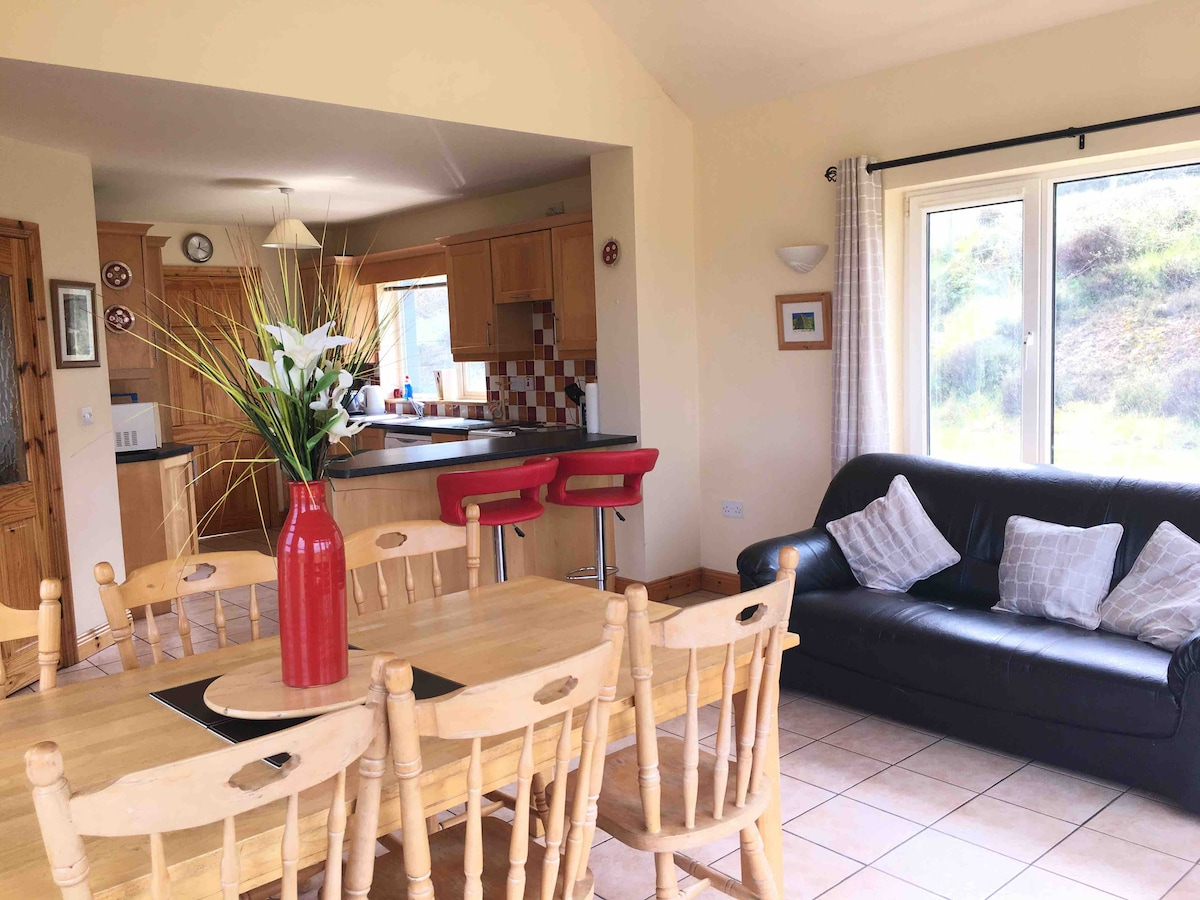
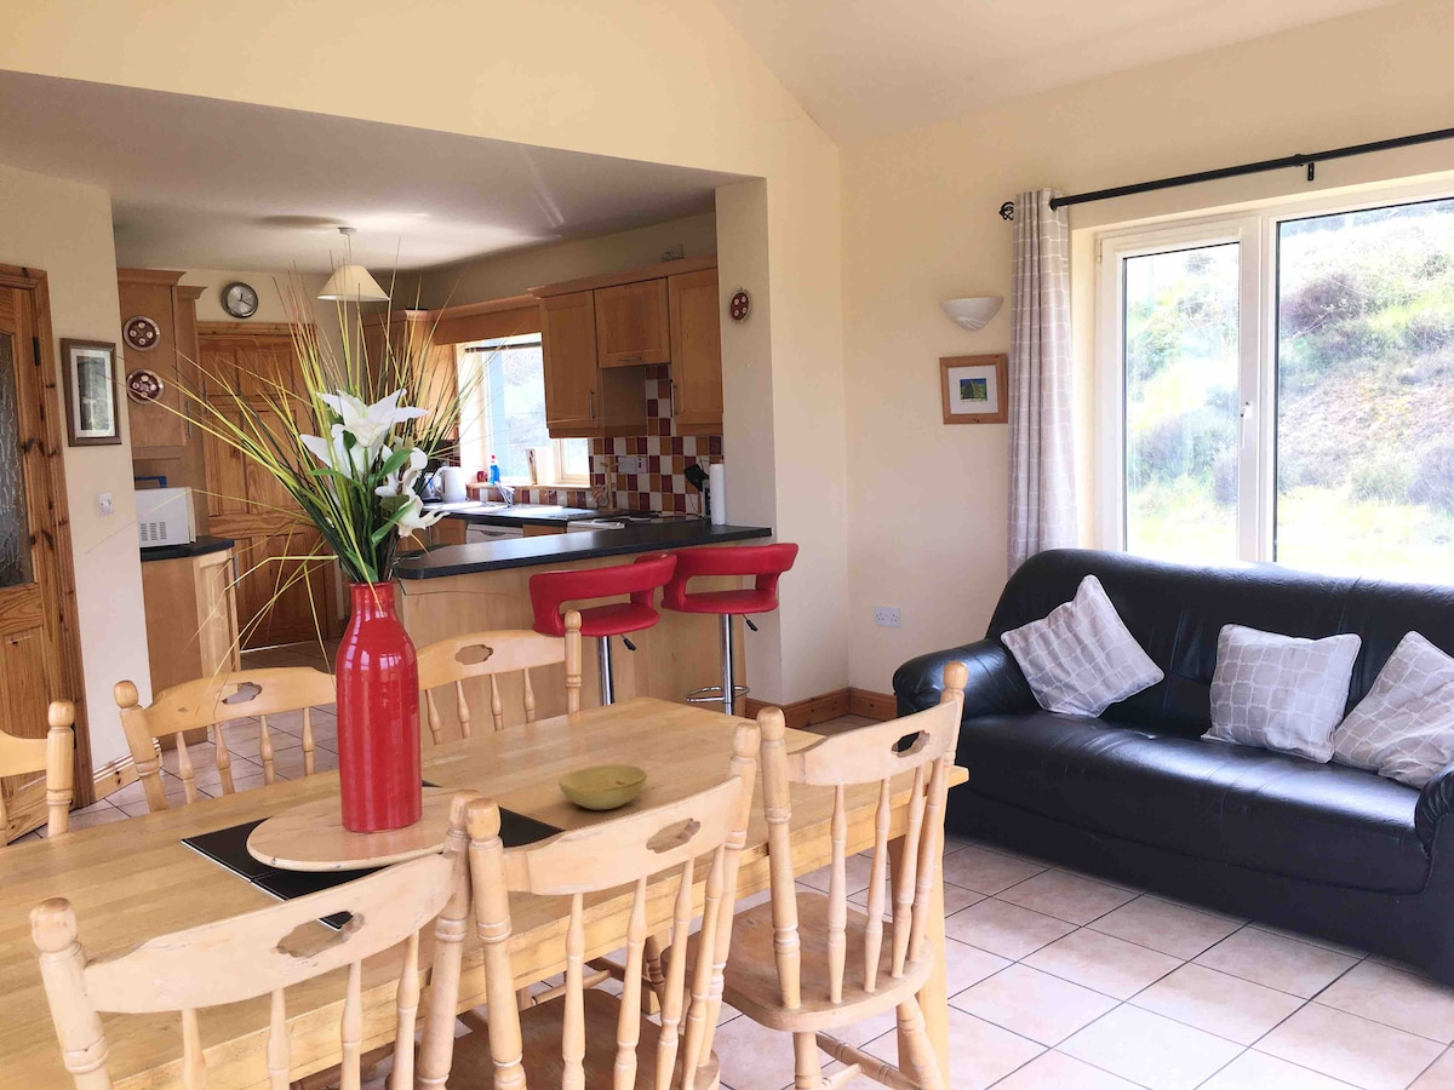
+ bowl (602, 788)
